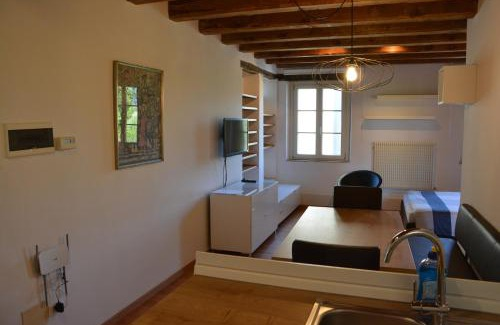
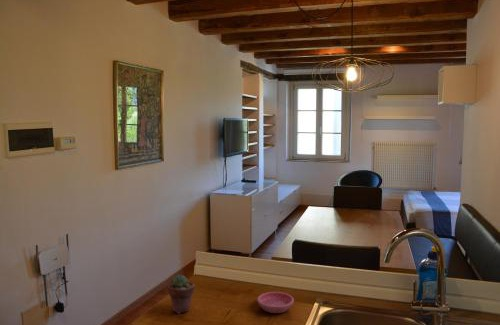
+ saucer (275, 302)
+ potted succulent (181, 292)
